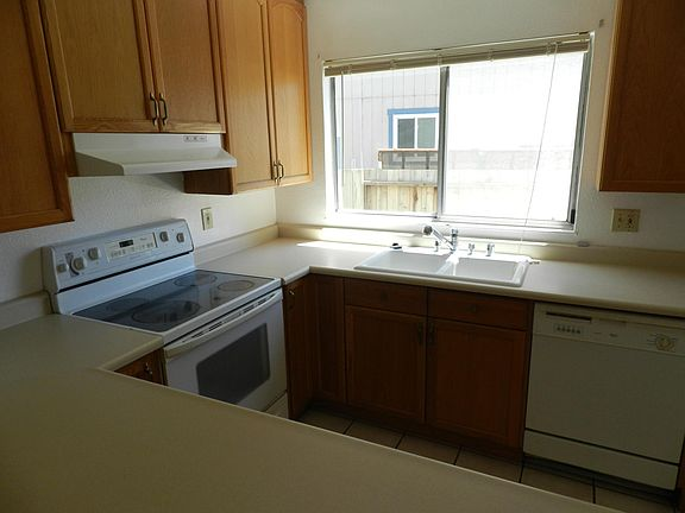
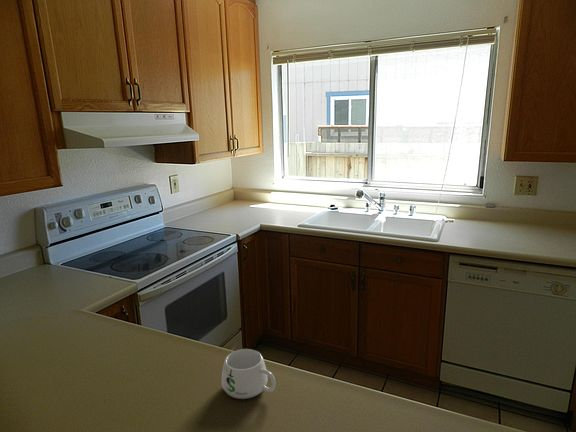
+ mug (249, 374)
